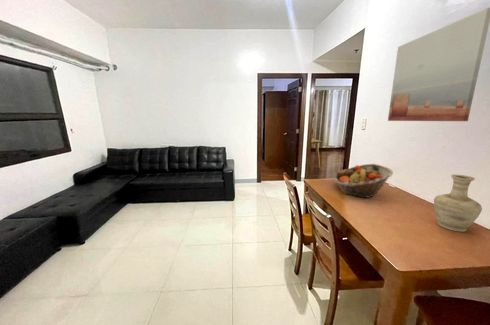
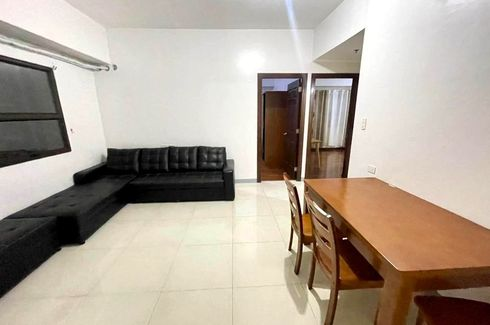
- vase (457, 201)
- wall art (427, 78)
- fruit basket (360, 178)
